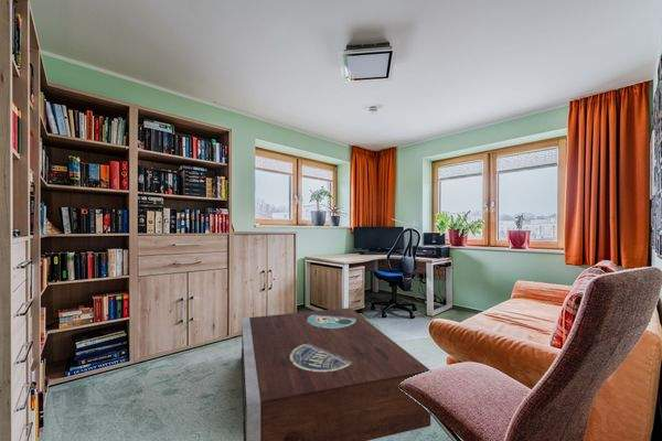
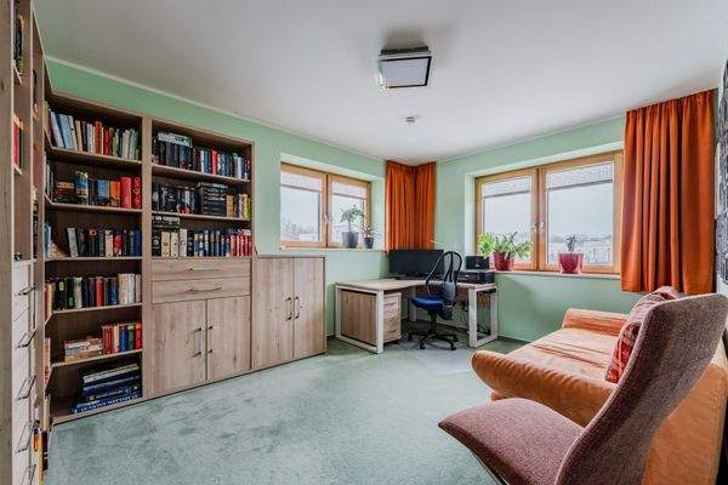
- stereo (316, 361)
